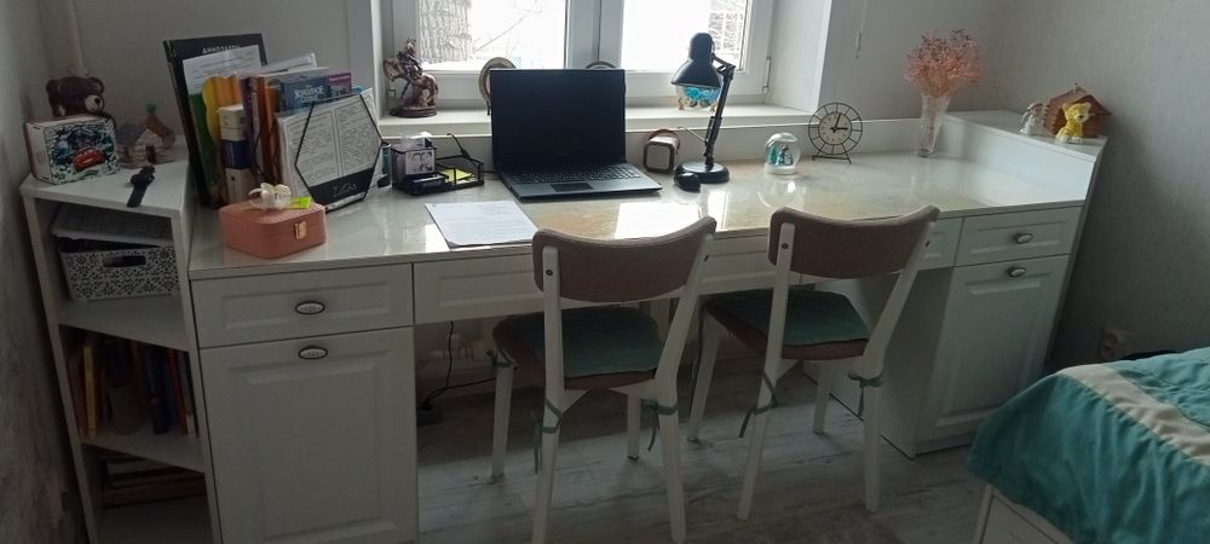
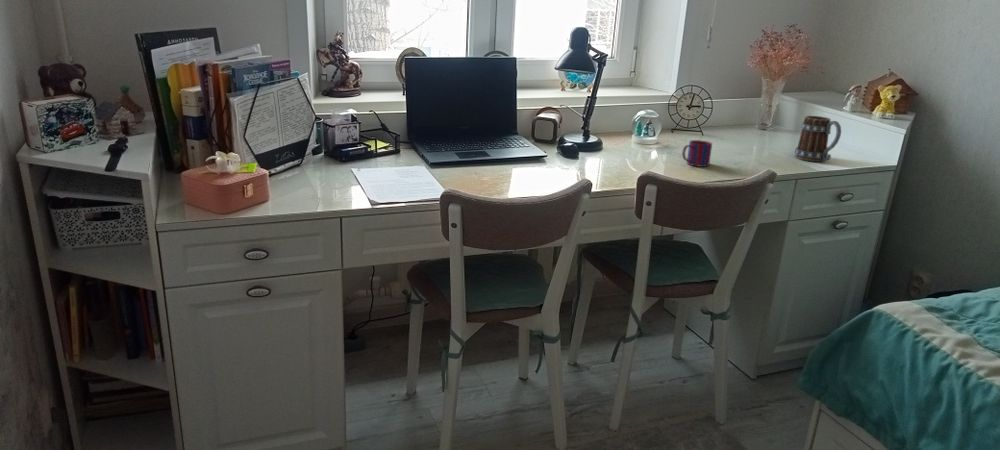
+ mug (694, 153)
+ mug (819, 139)
